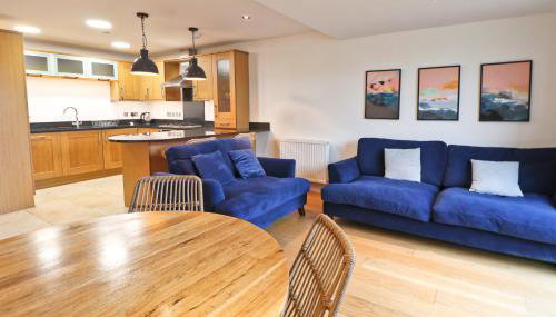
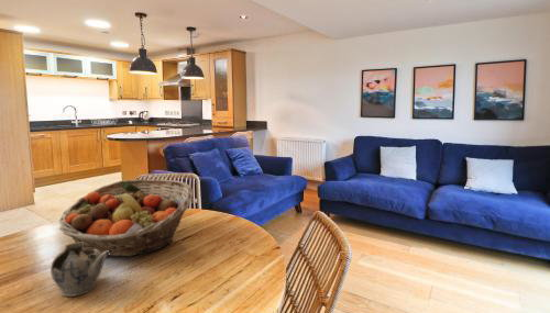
+ teapot (86, 268)
+ fruit basket (130, 213)
